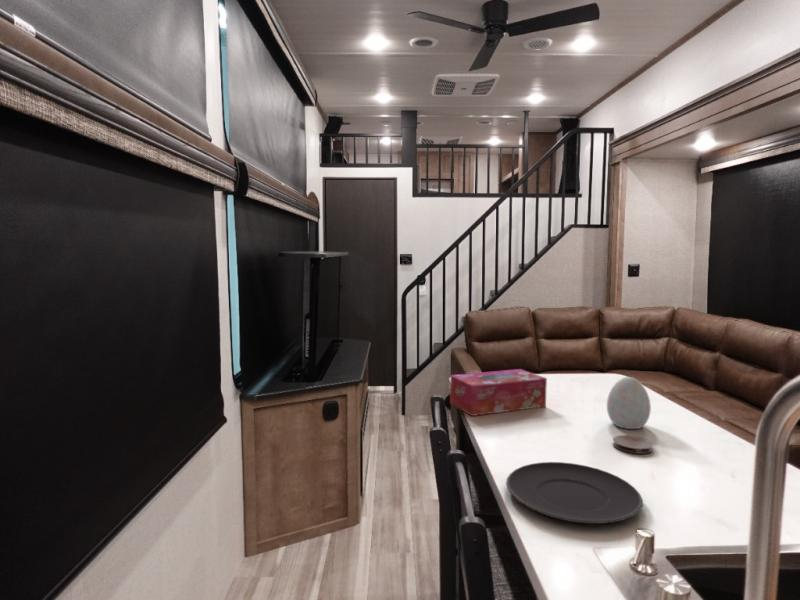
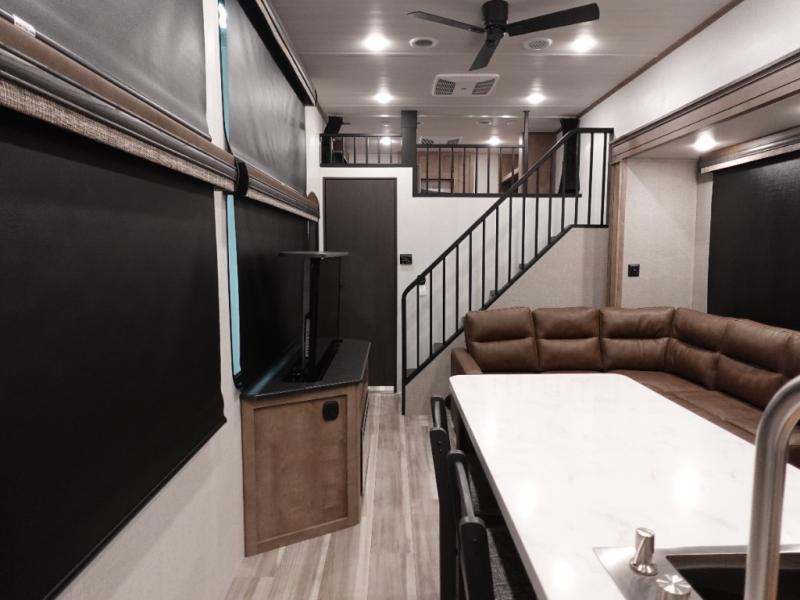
- coaster (632, 444)
- decorative egg (628, 401)
- plate (571, 492)
- tissue box (497, 390)
